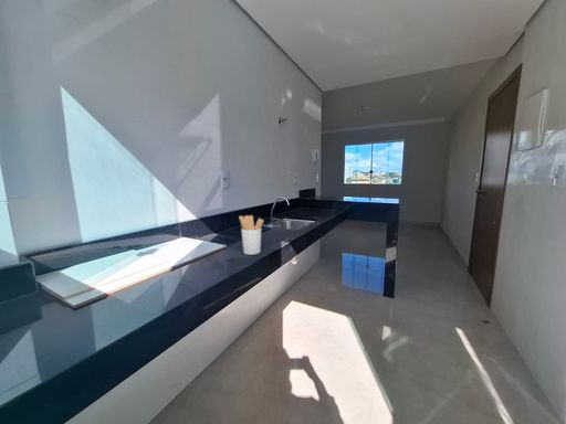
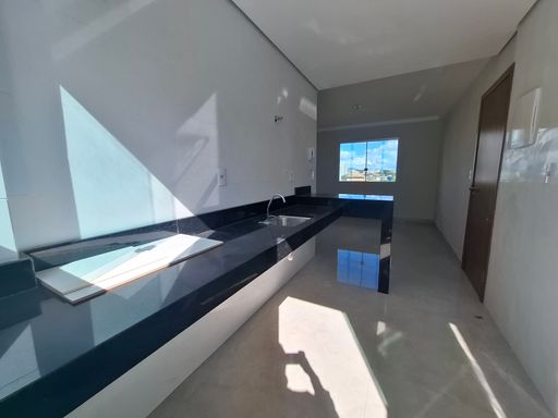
- utensil holder (249, 233)
